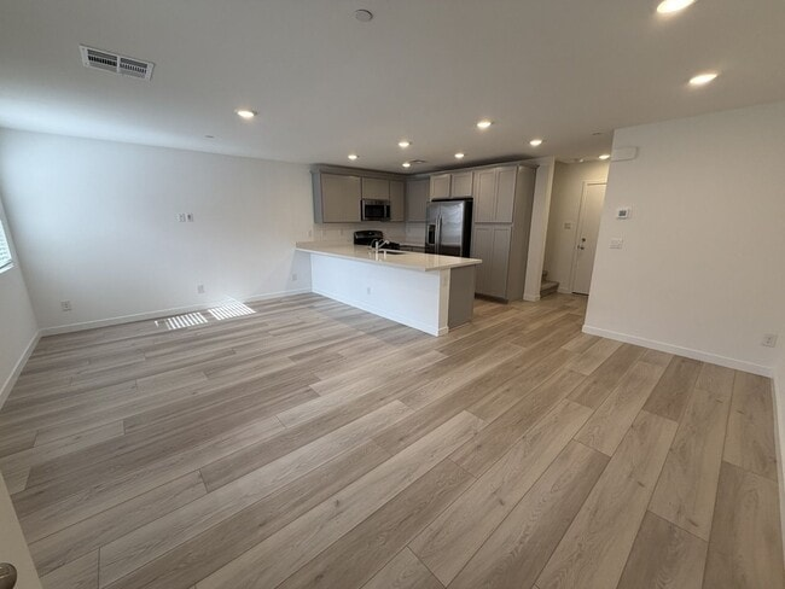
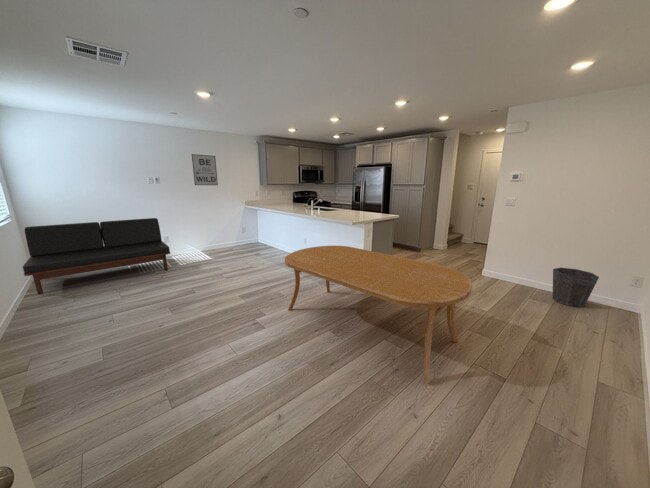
+ sofa (104, 249)
+ waste bin (571, 287)
+ dining table (365, 293)
+ wall art (205, 170)
